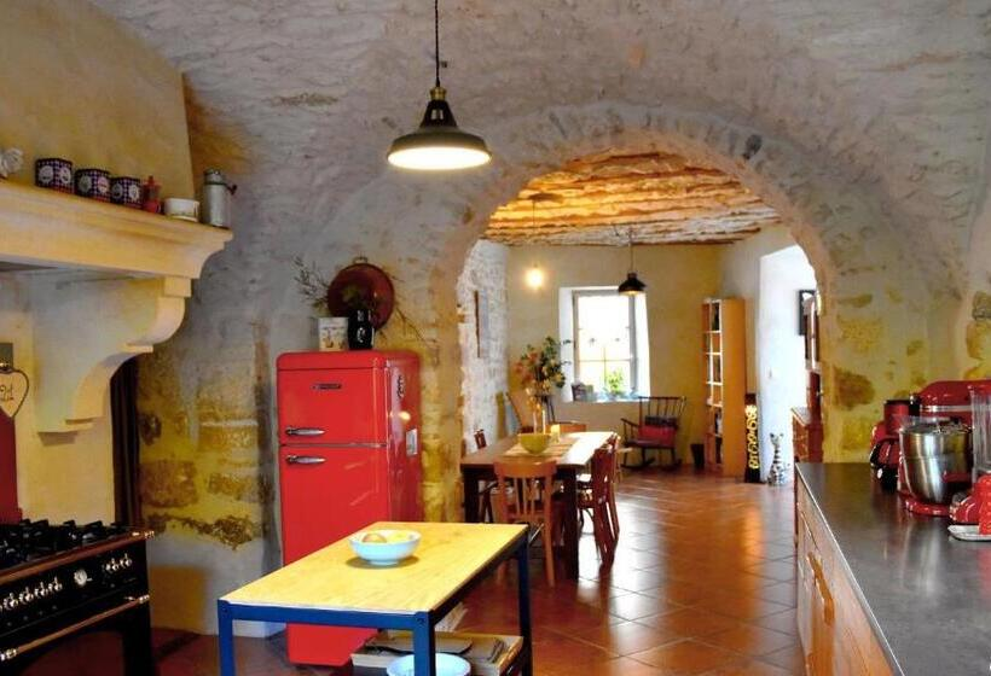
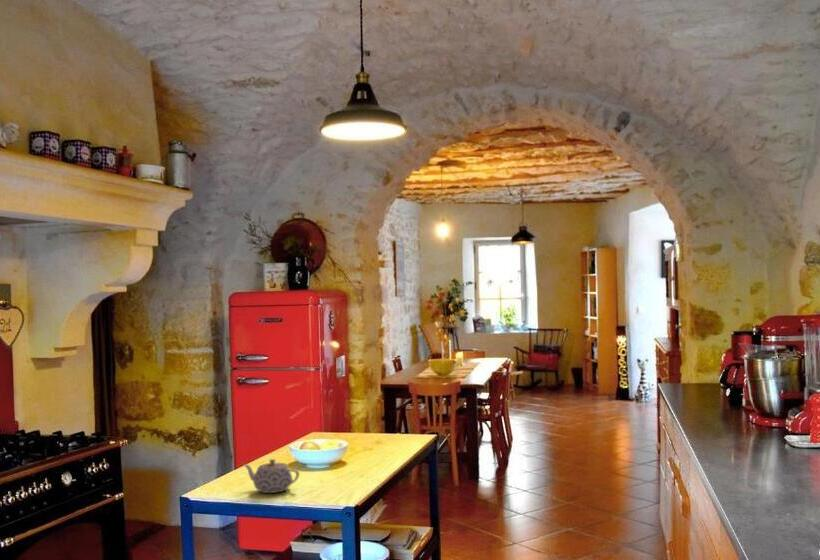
+ teapot (271, 474)
